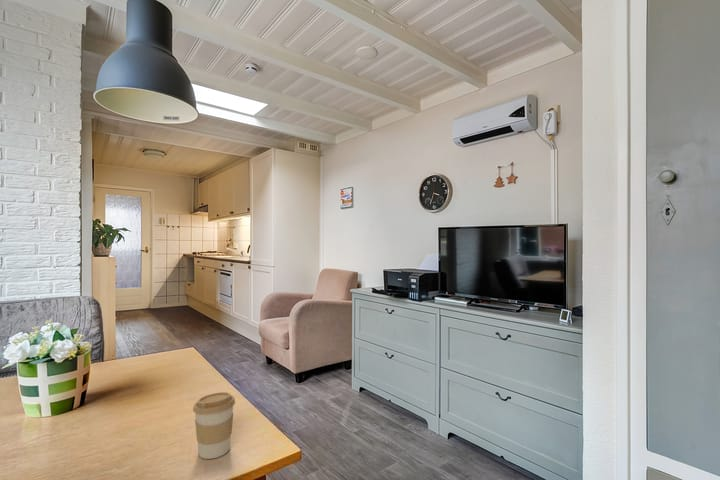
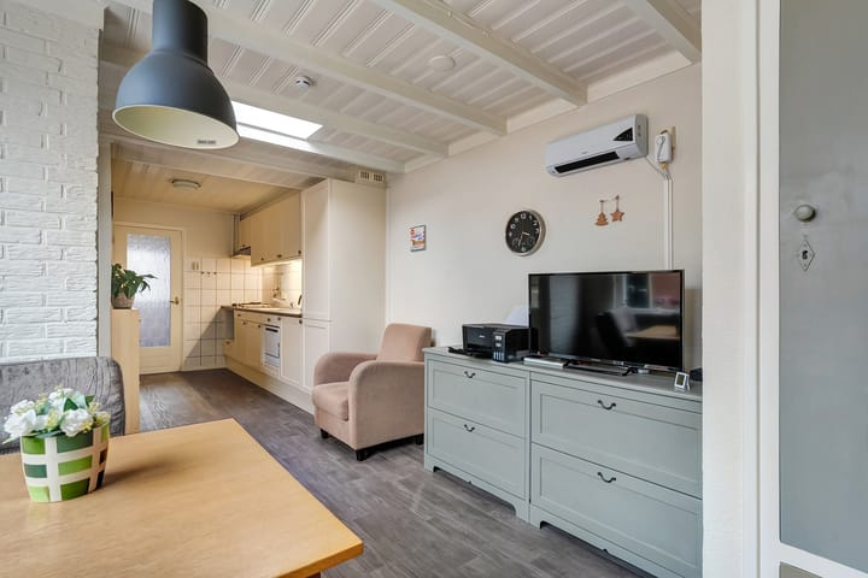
- coffee cup (214, 422)
